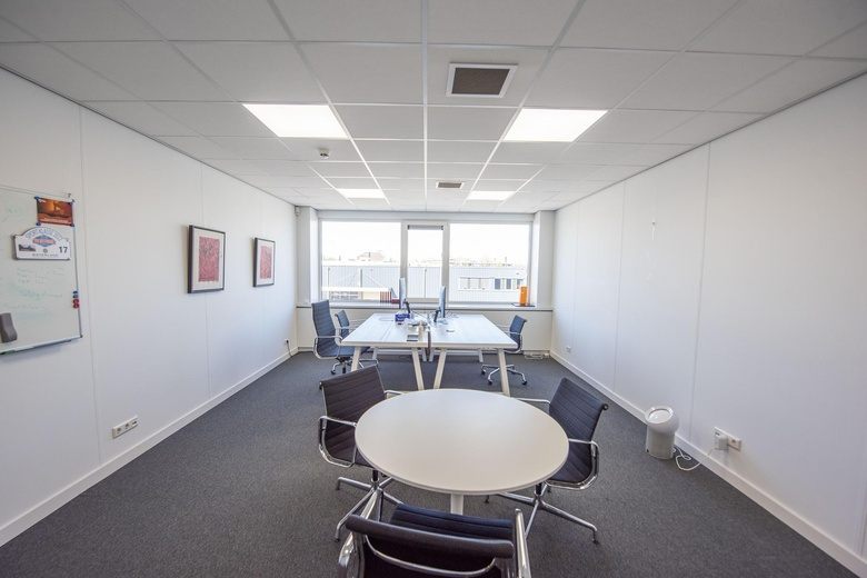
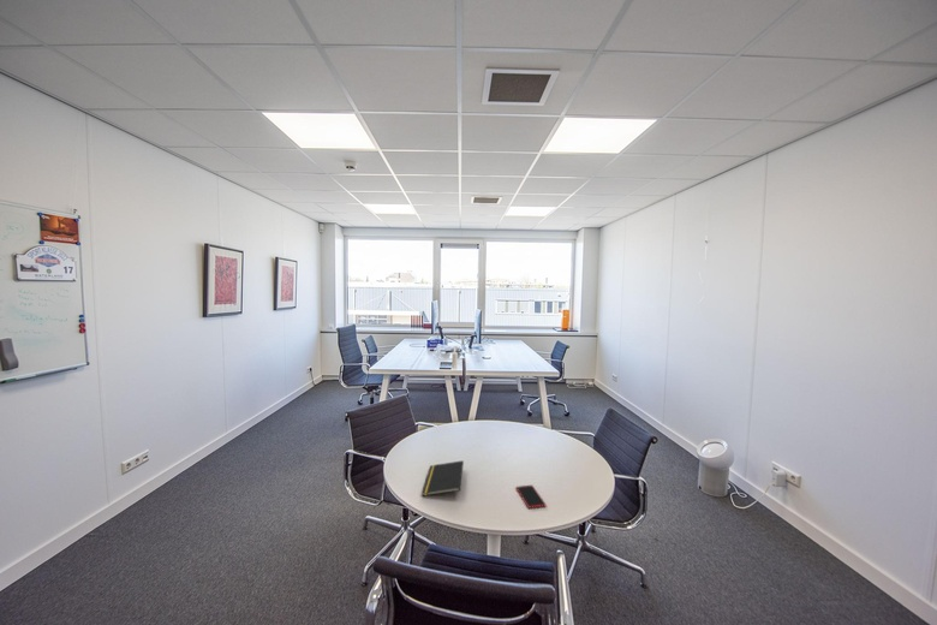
+ smartphone (530, 495)
+ notepad (443, 477)
